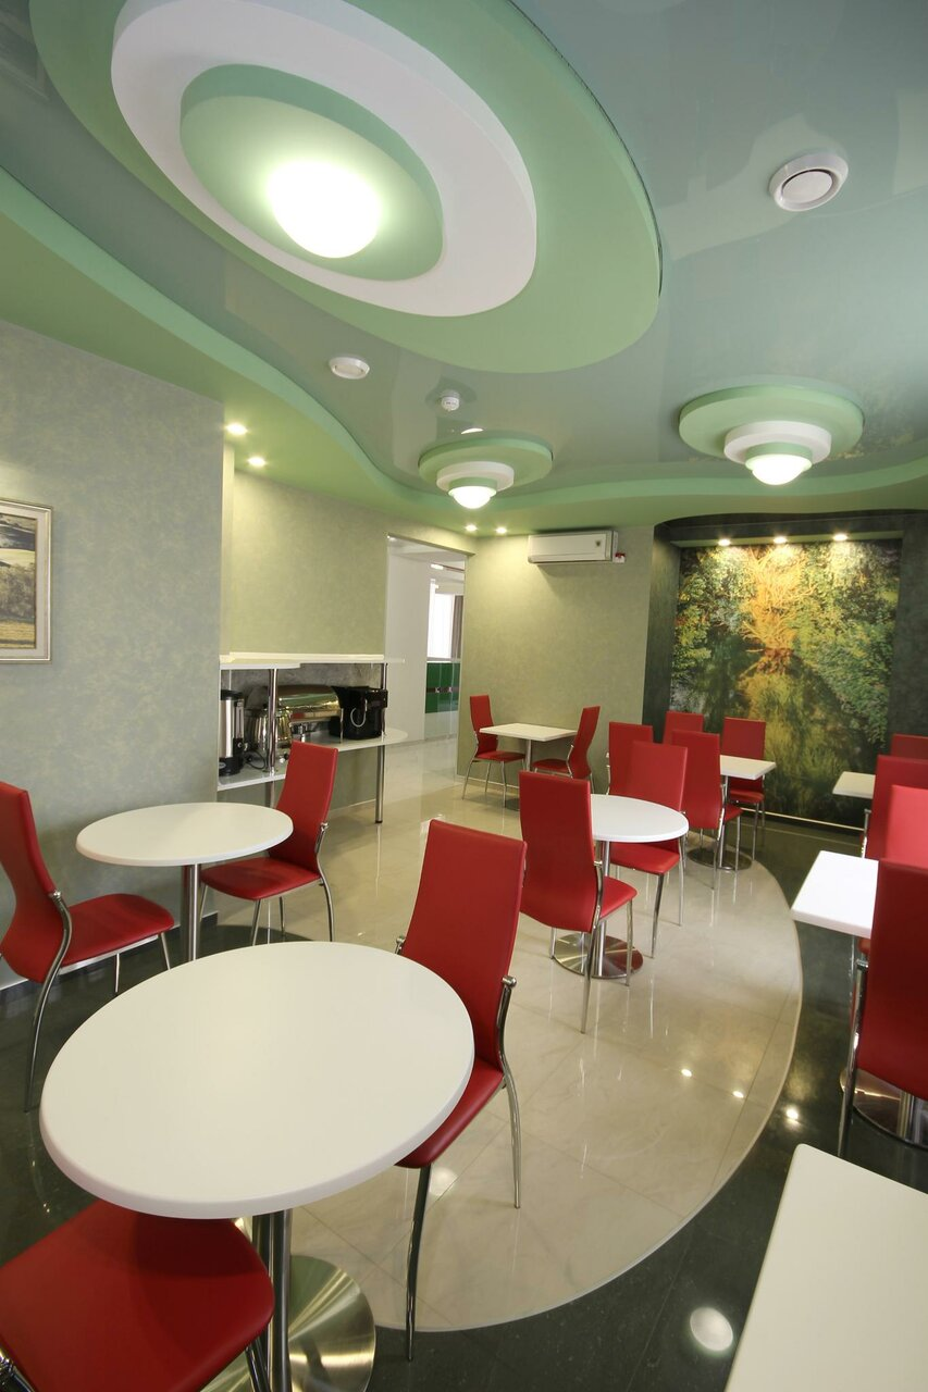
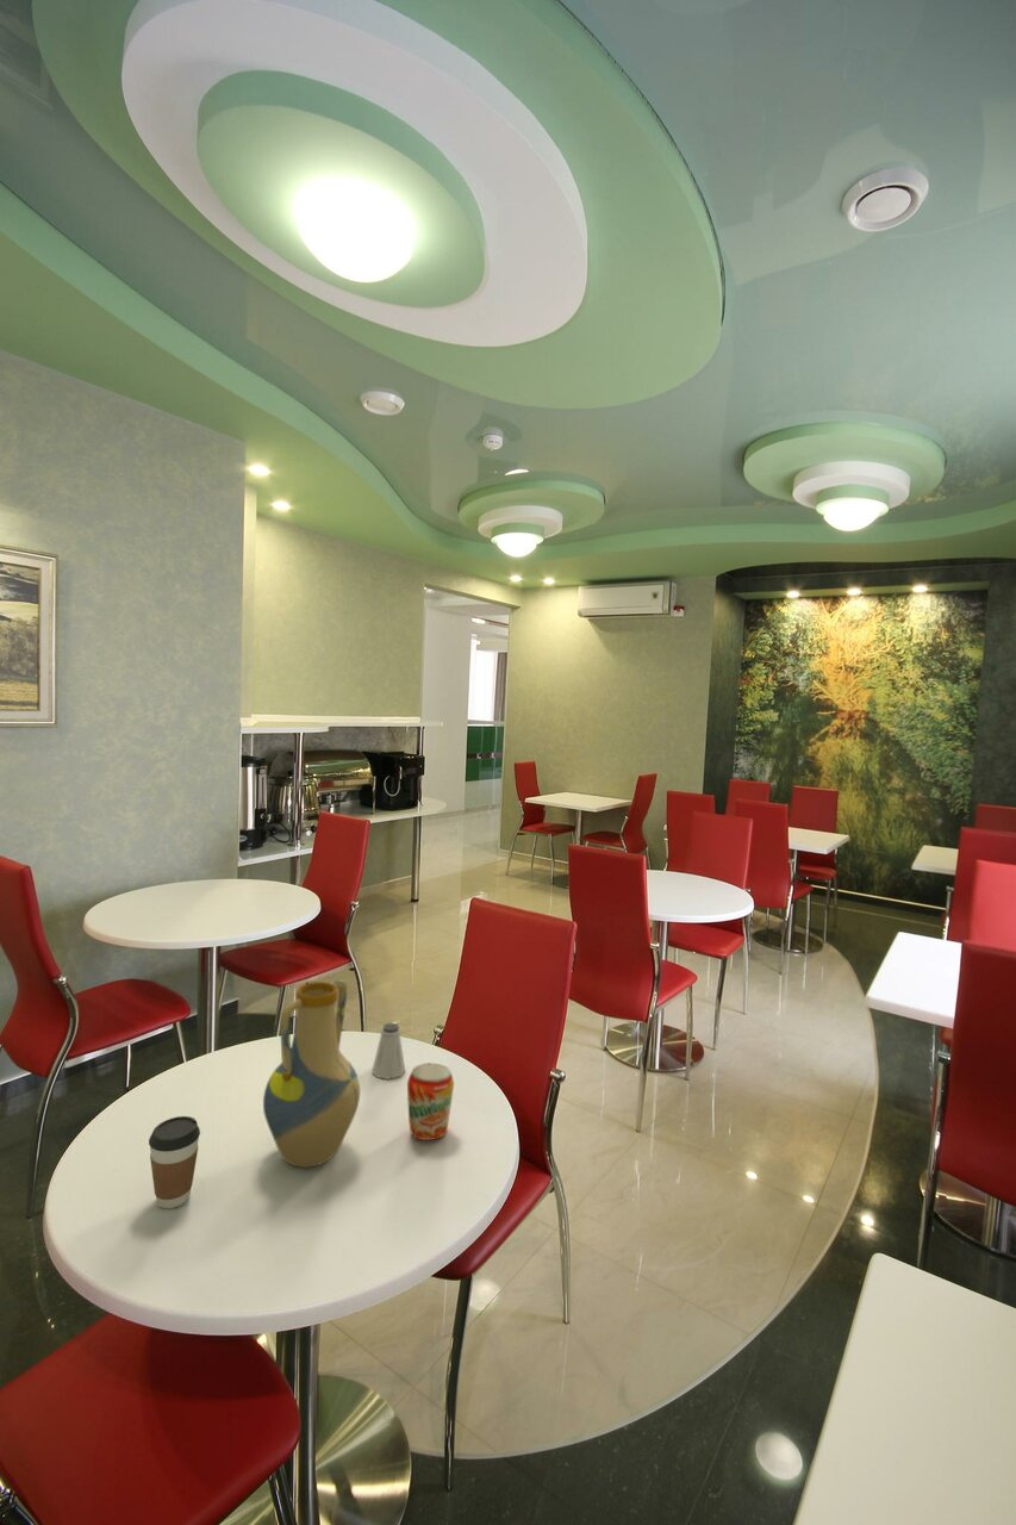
+ saltshaker (389, 1047)
+ vase (313, 1071)
+ coffee cup (174, 1163)
+ beverage can (429, 1102)
